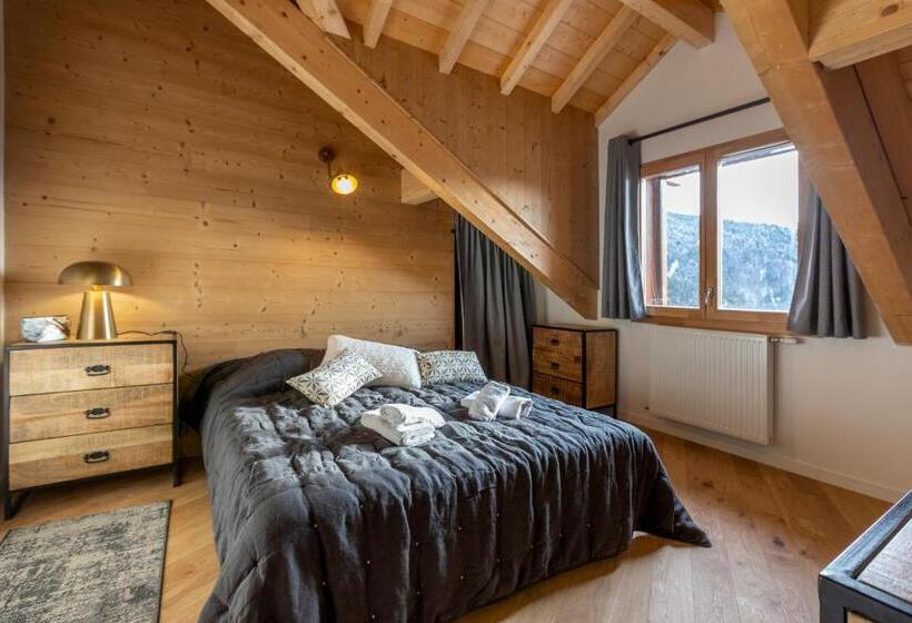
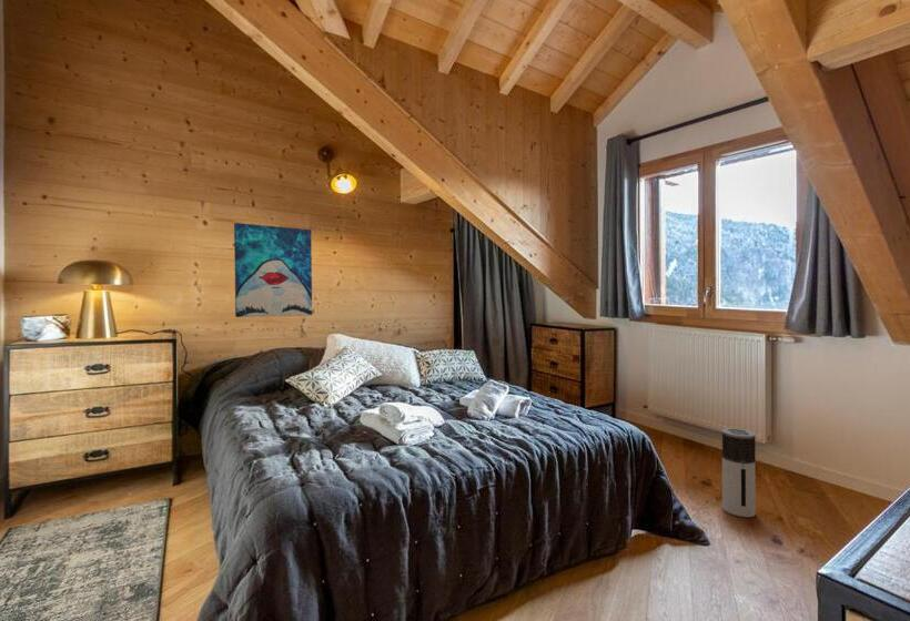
+ wall art (274, 271)
+ air purifier (738, 470)
